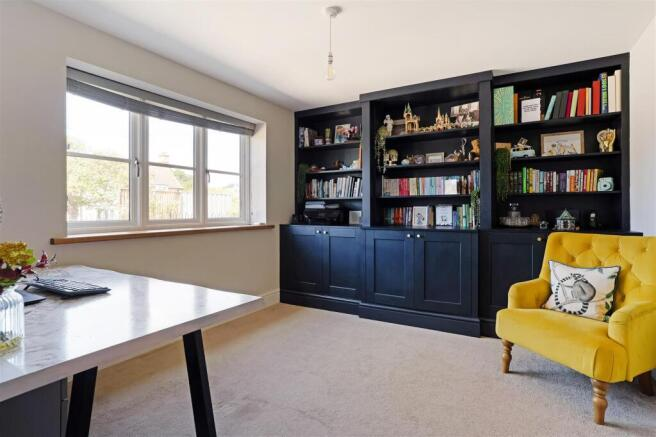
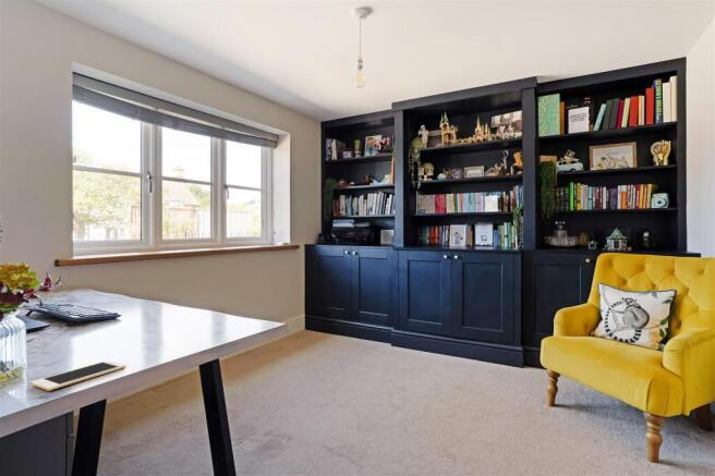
+ cell phone (81, 374)
